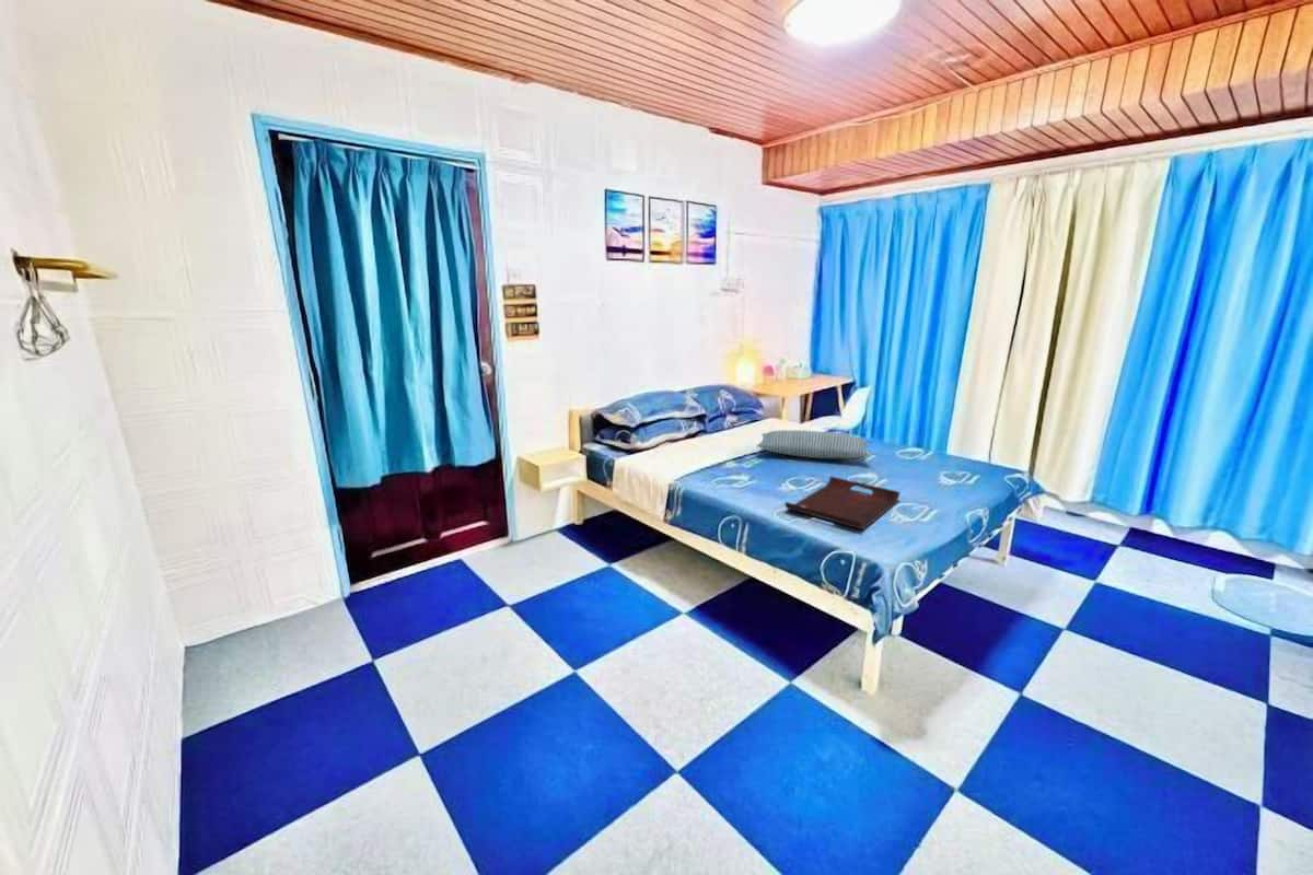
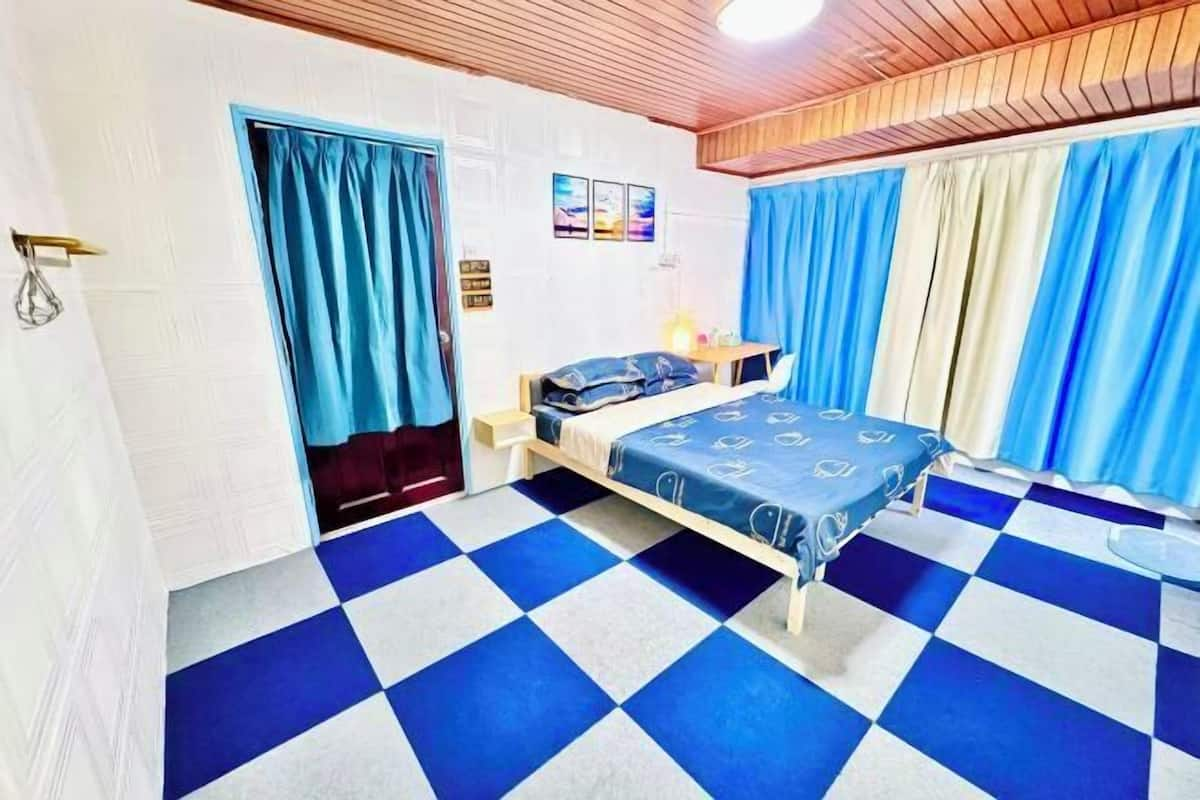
- pillow (812, 444)
- serving tray (843, 501)
